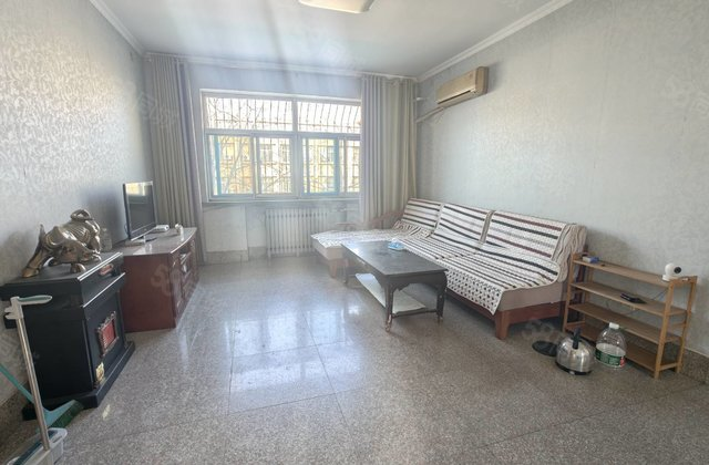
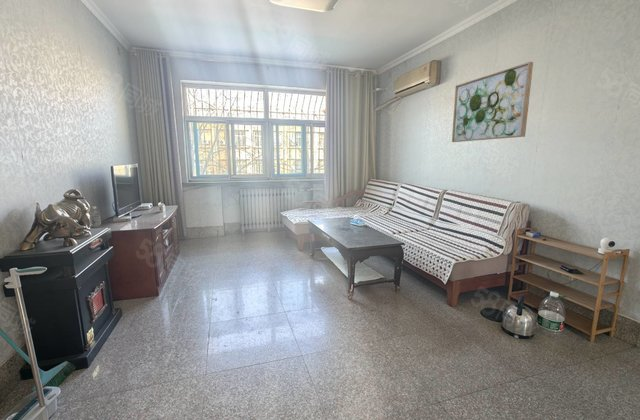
+ wall art (485, 108)
